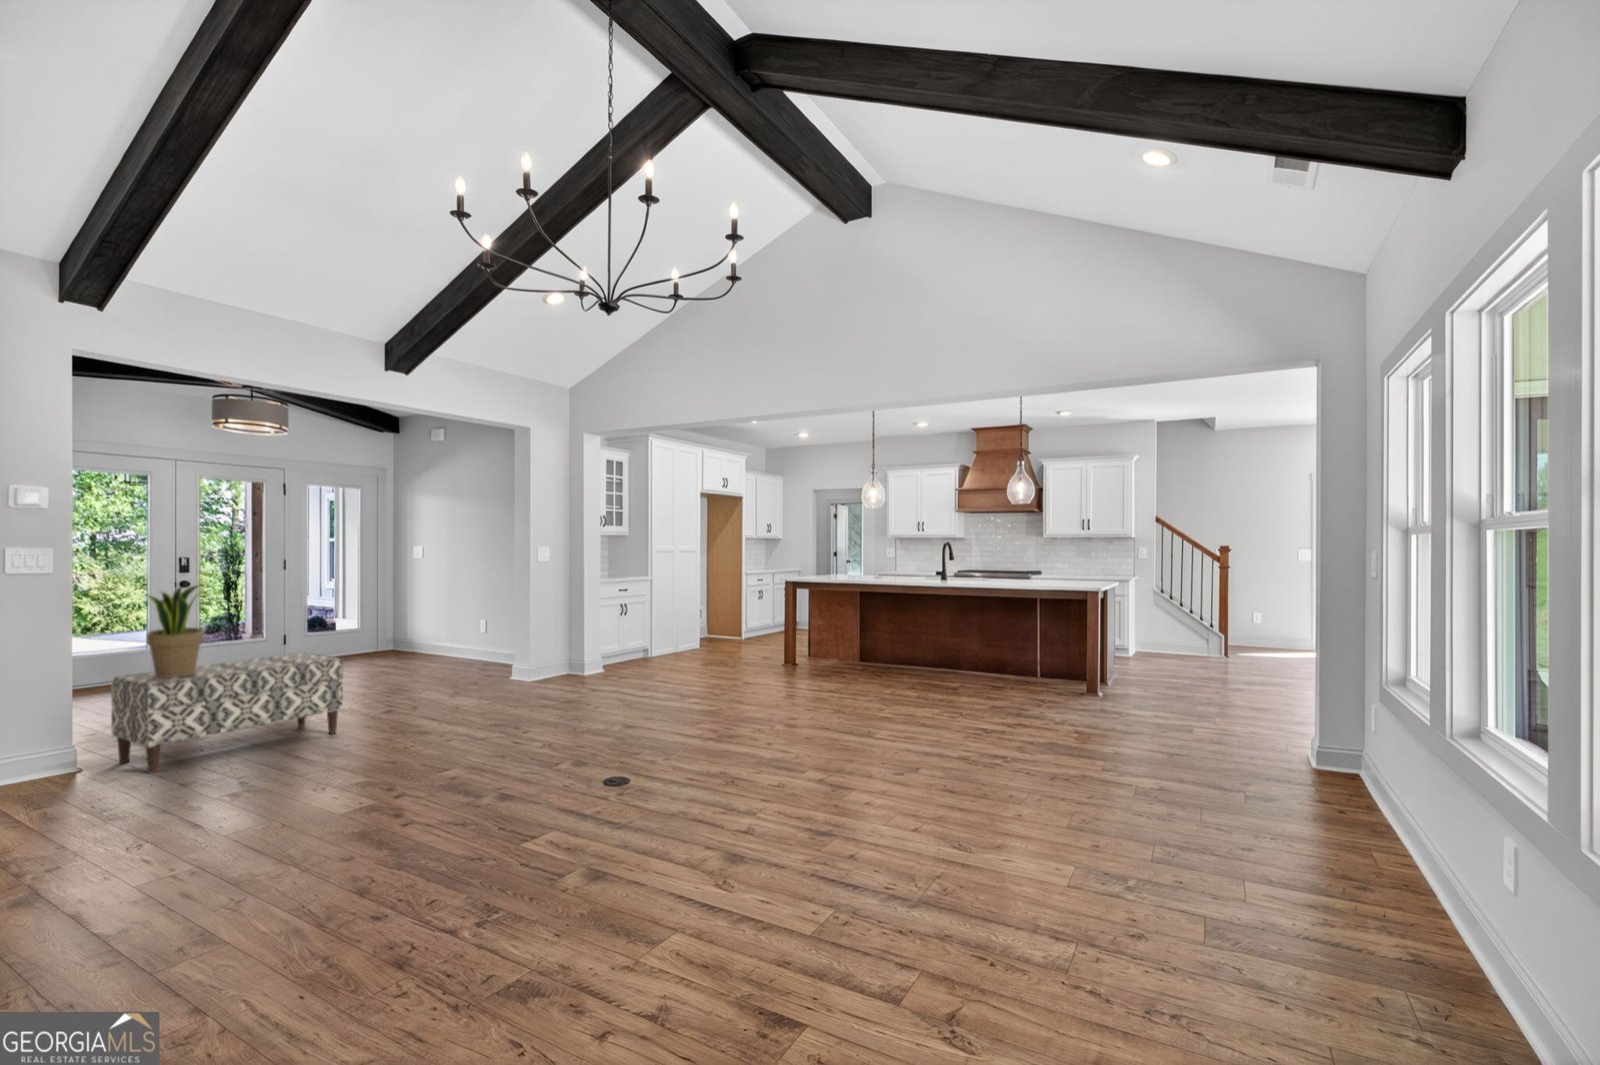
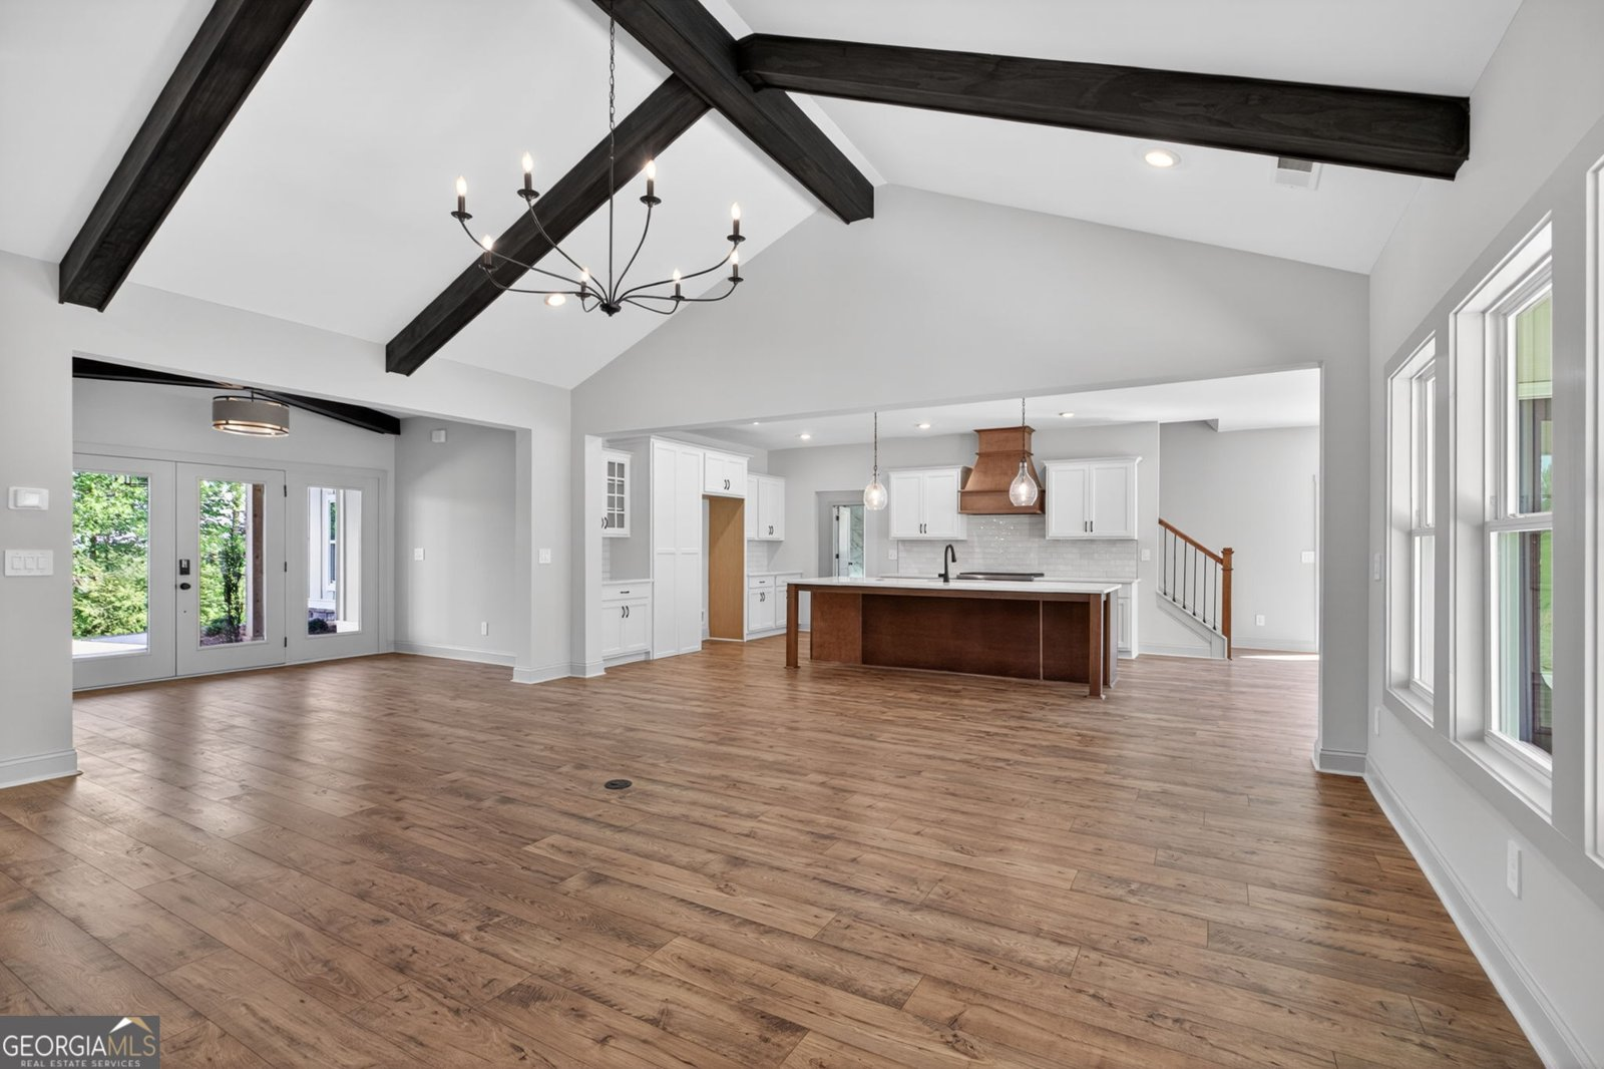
- potted plant (175, 630)
- bench (236, 706)
